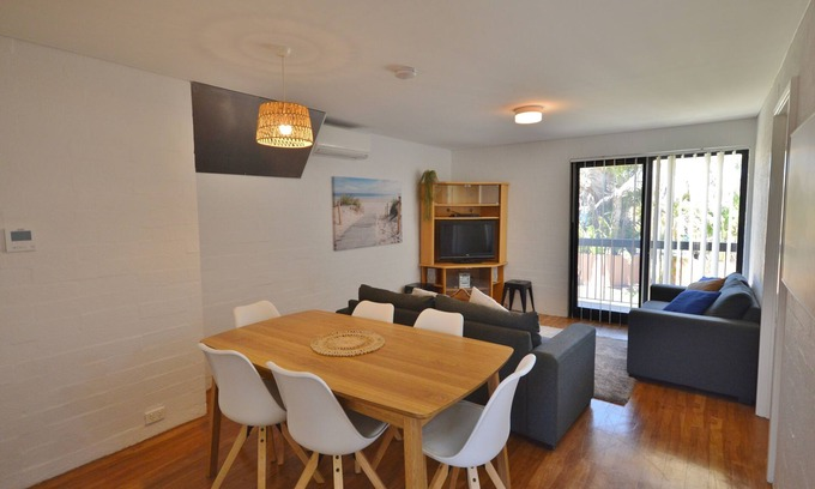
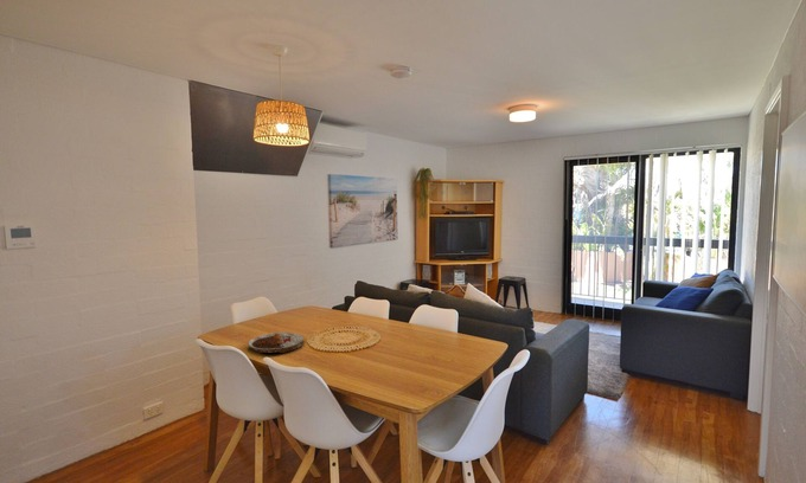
+ plate (276, 340)
